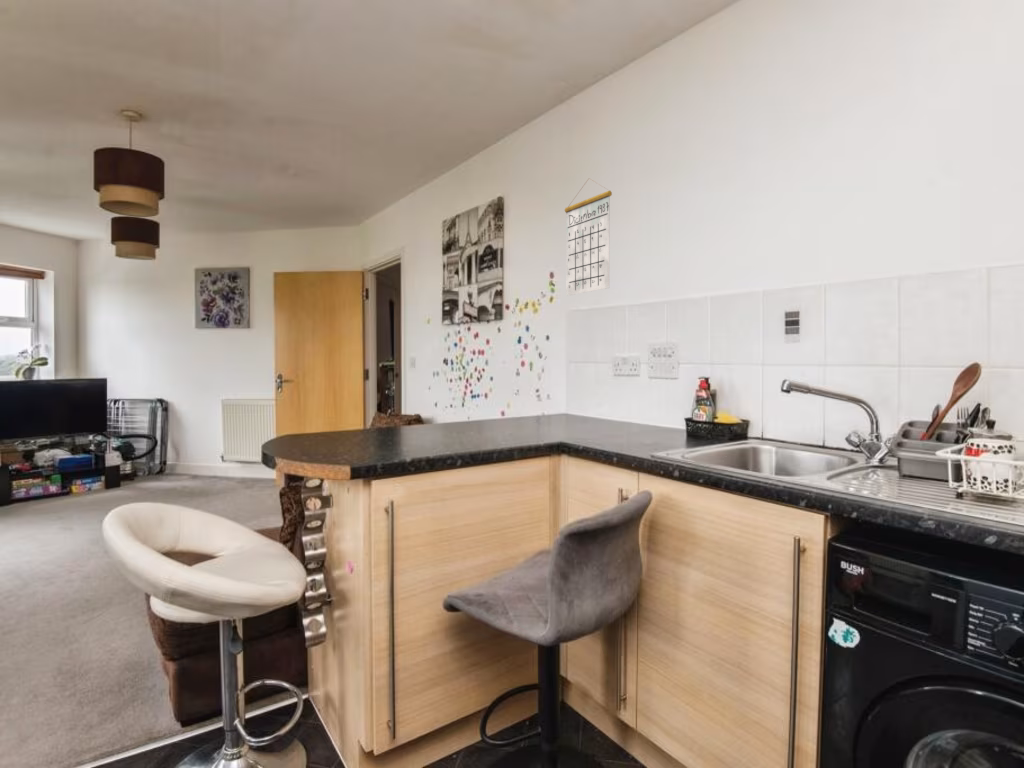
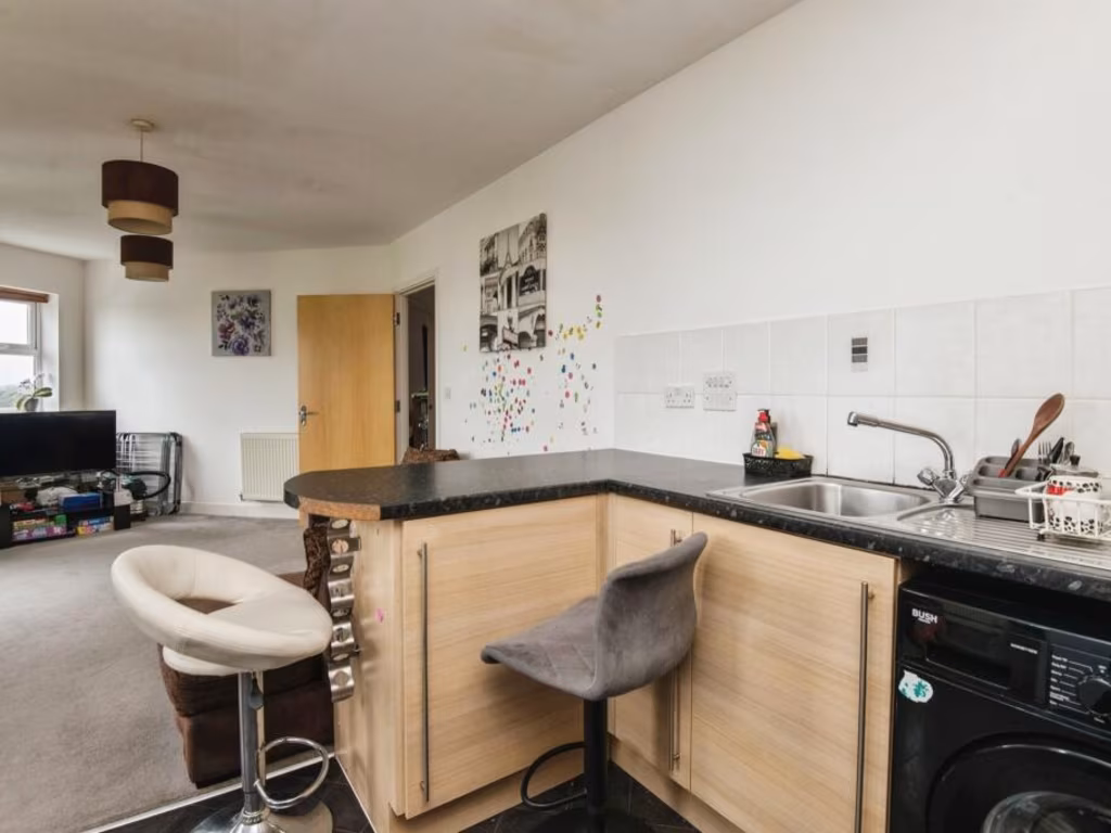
- calendar (587, 234)
